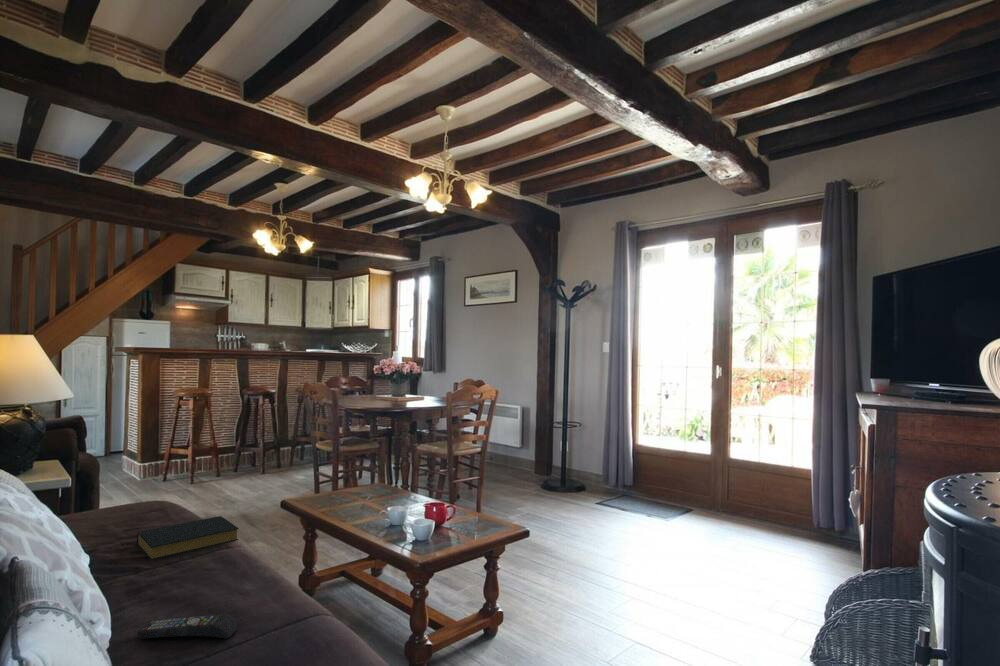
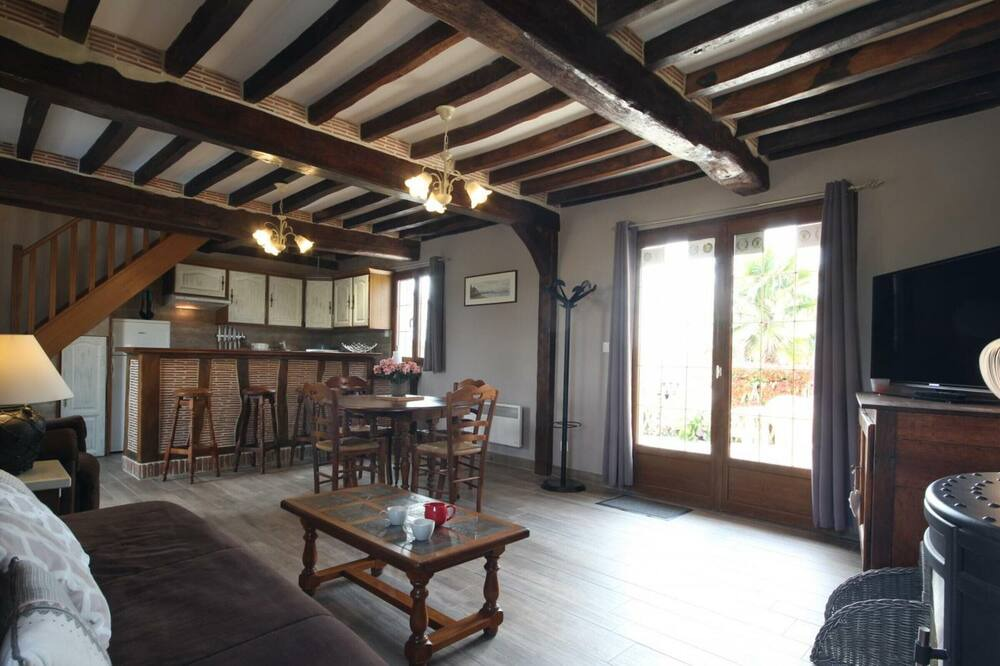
- remote control (188, 627)
- hardback book (188, 536)
